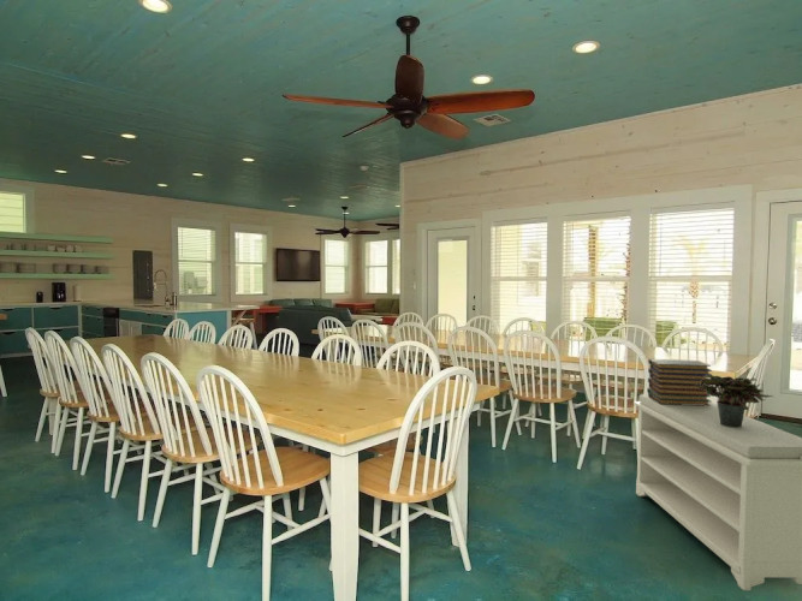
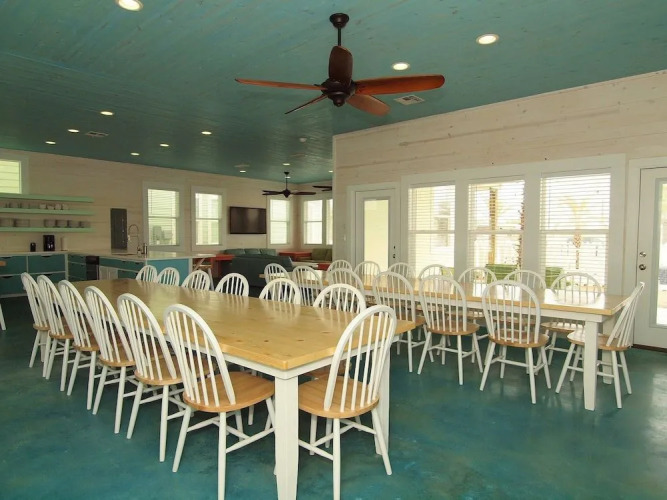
- bench (713, 475)
- book stack (678, 381)
- potted plant (732, 399)
